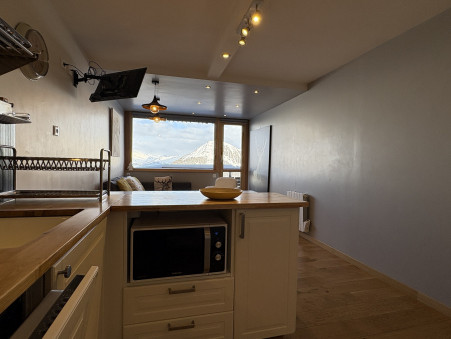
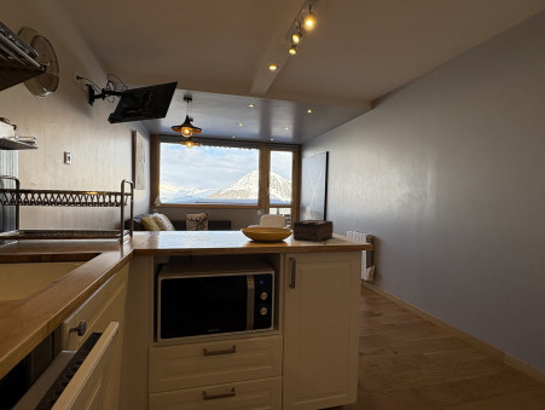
+ tissue box (313, 229)
